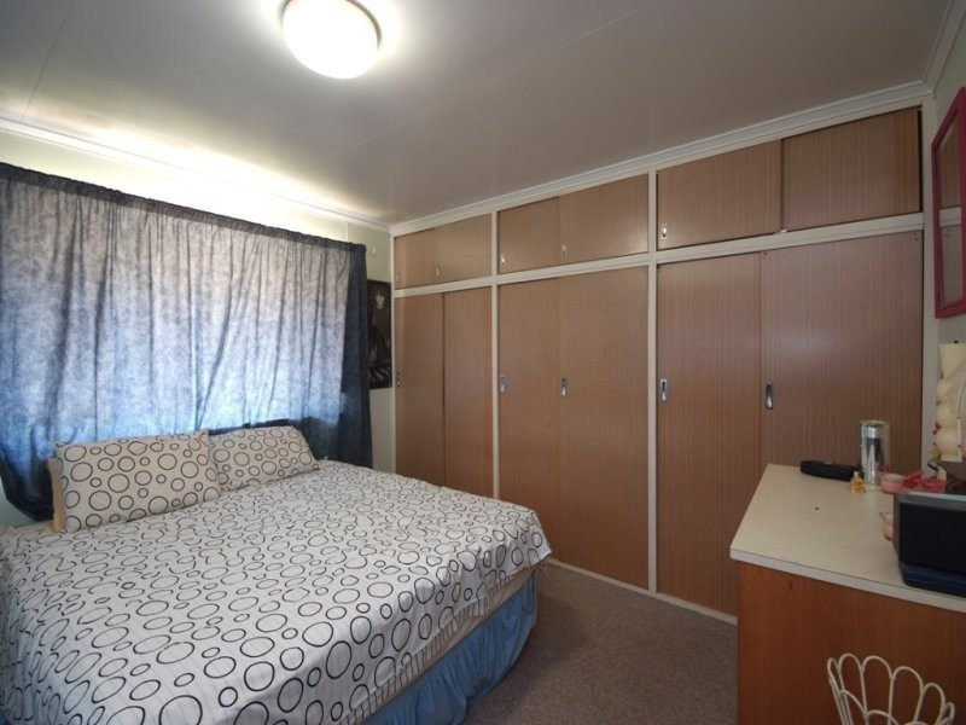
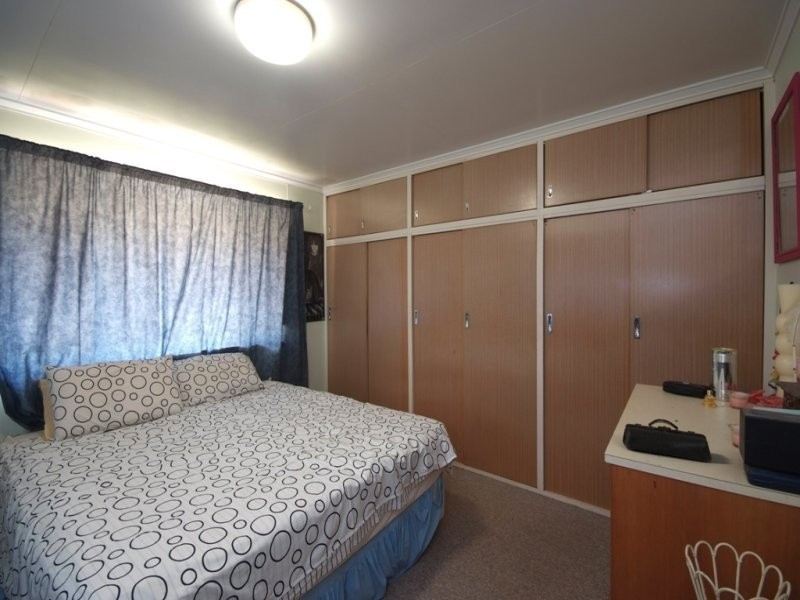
+ pencil case (664, 435)
